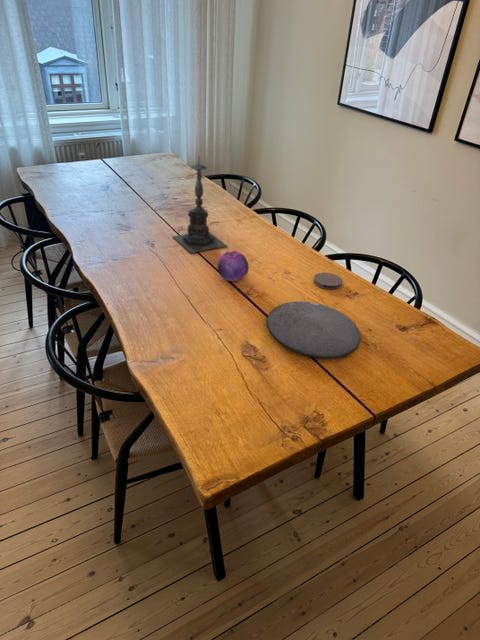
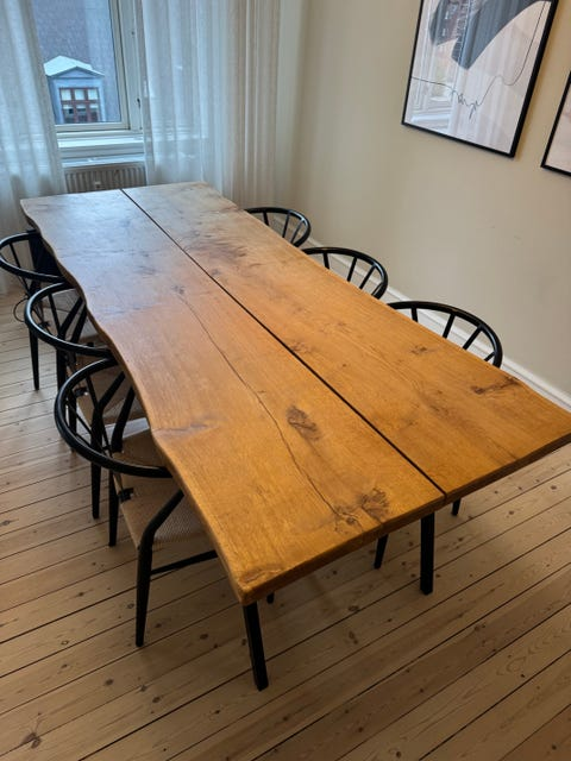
- candle holder (199, 199)
- coaster (327, 280)
- plate (313, 328)
- fruit (233, 266)
